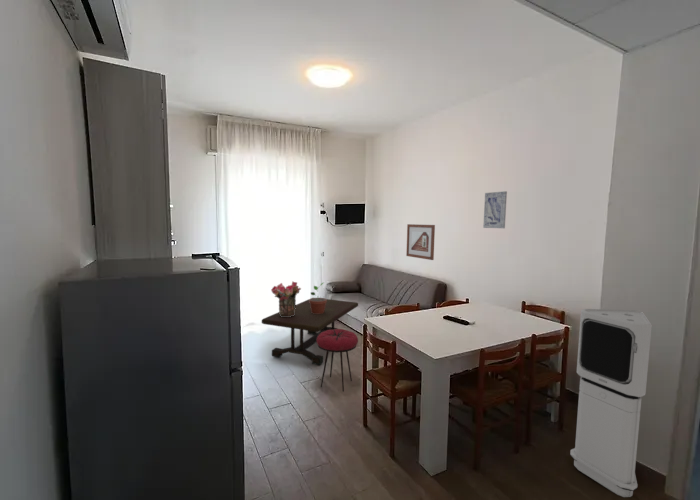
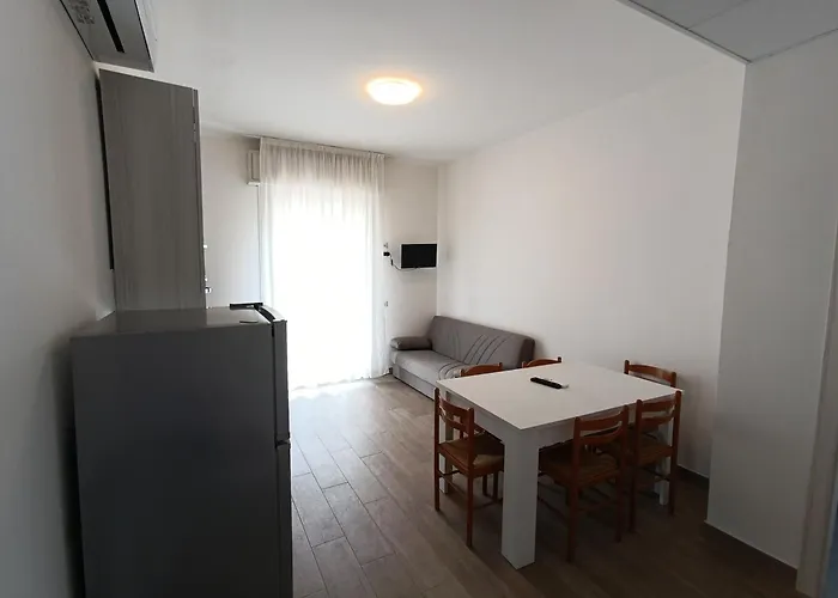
- bouquet (286, 297)
- stool (340, 358)
- picture frame (419, 241)
- wall art (494, 210)
- potted plant (317, 298)
- air purifier (617, 395)
- coffee table (314, 328)
